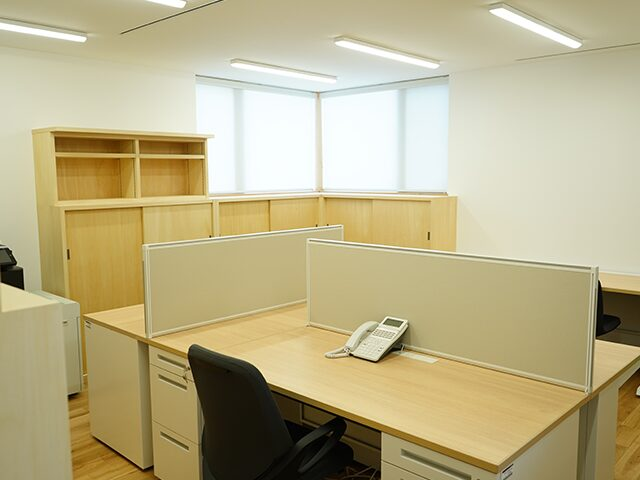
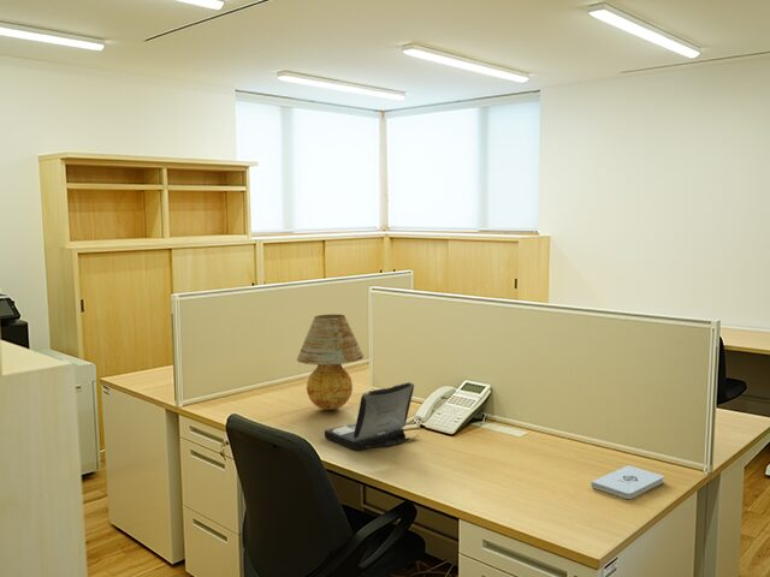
+ laptop (371, 410)
+ table lamp (330, 362)
+ notepad (628, 481)
